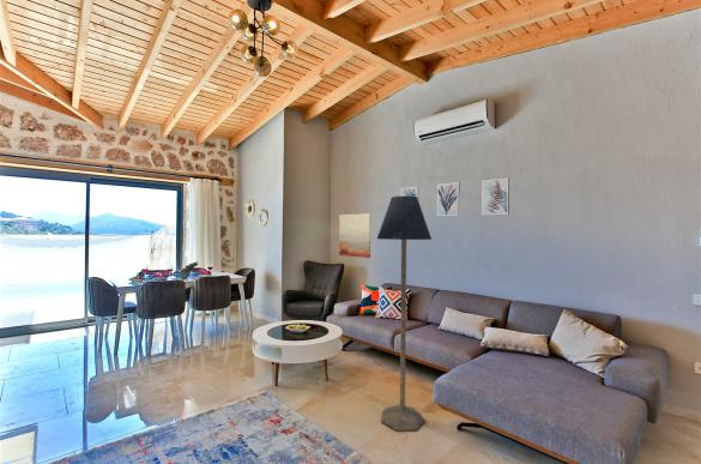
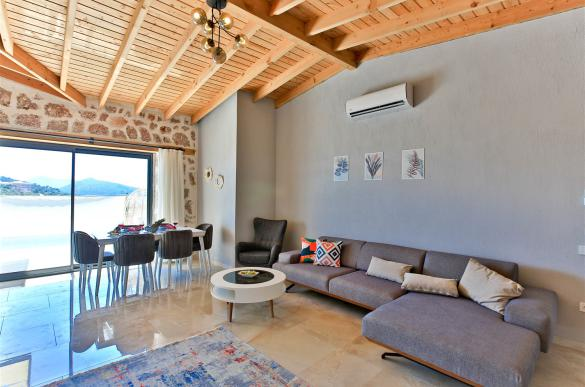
- floor lamp (403, 307)
- wall art (353, 235)
